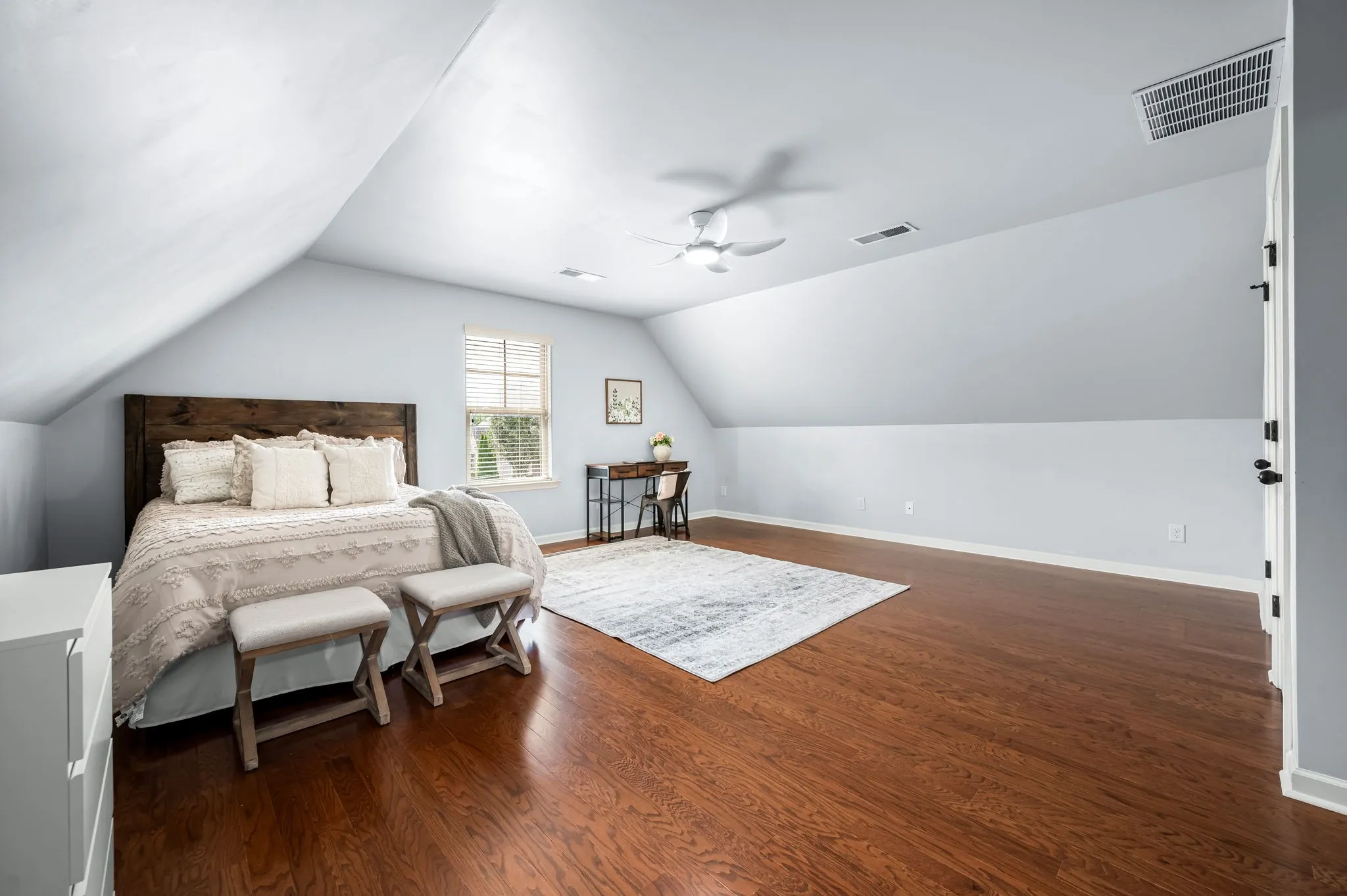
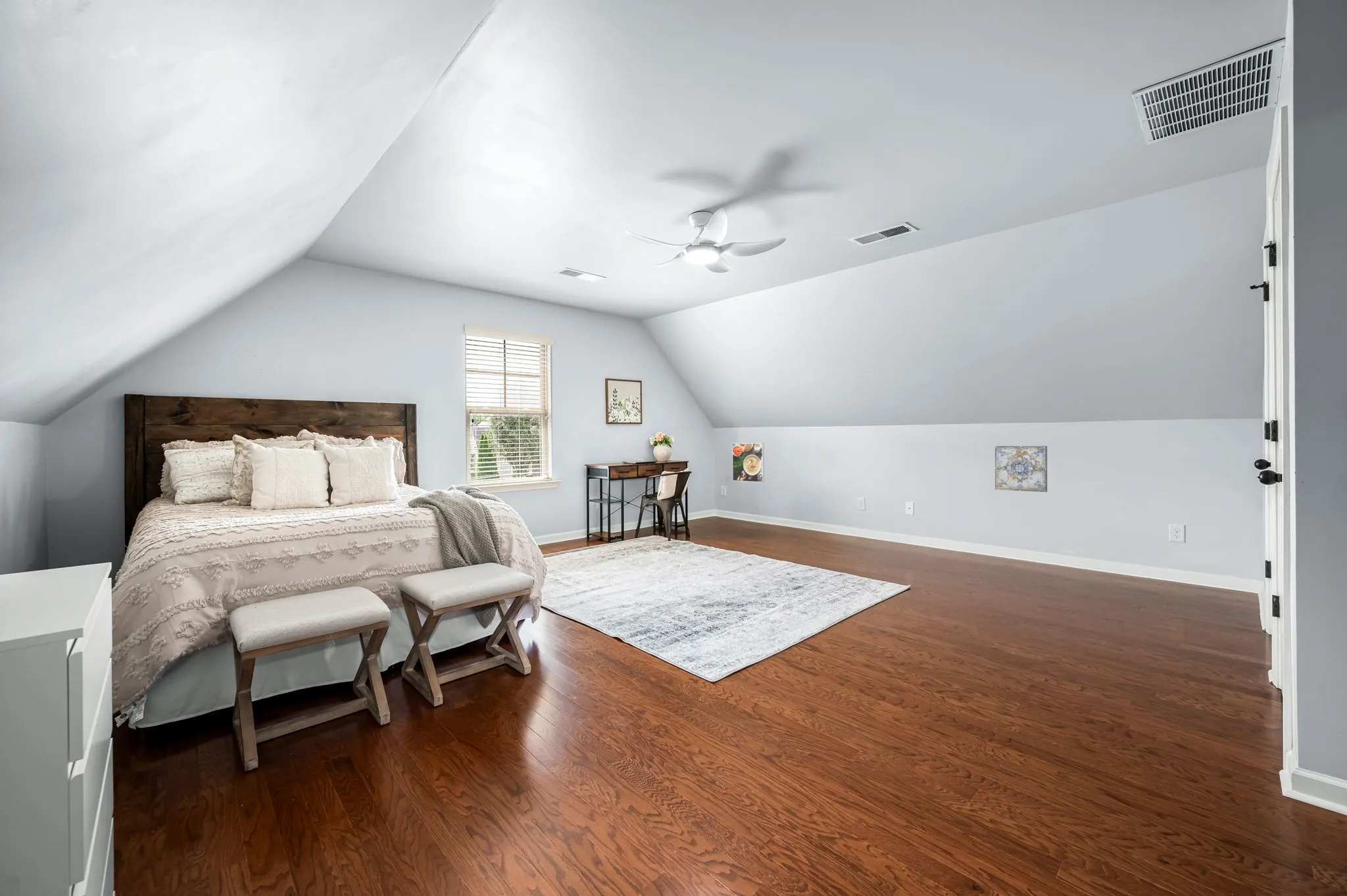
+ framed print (748, 462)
+ wall art (1020, 468)
